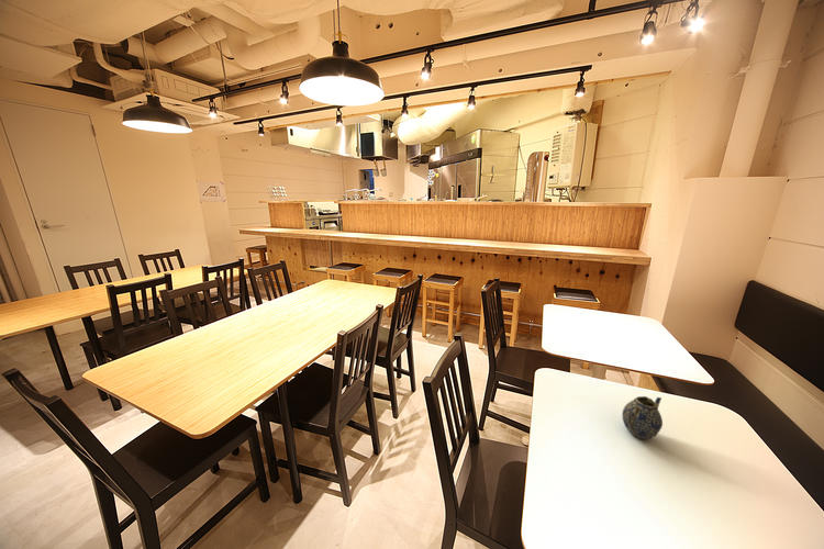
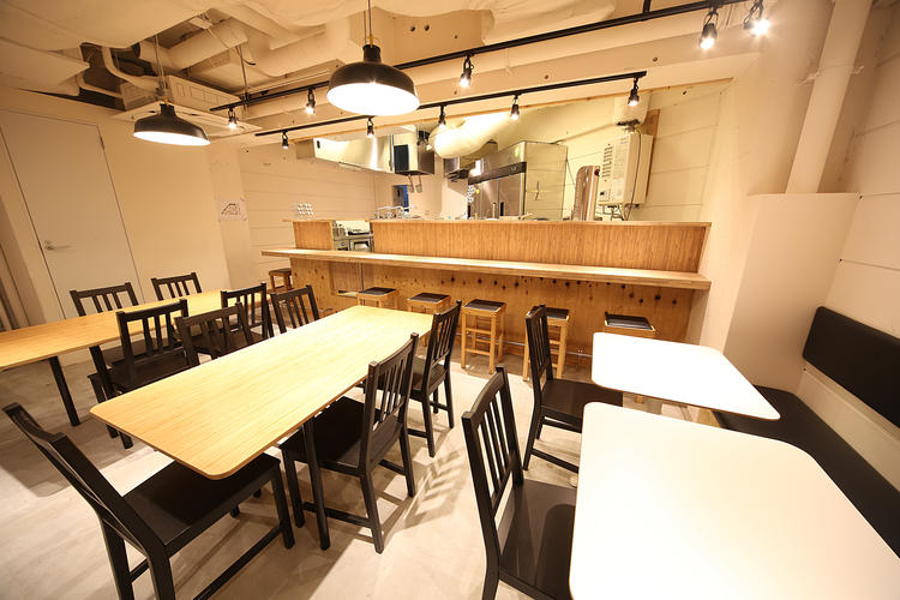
- teapot (643, 415)
